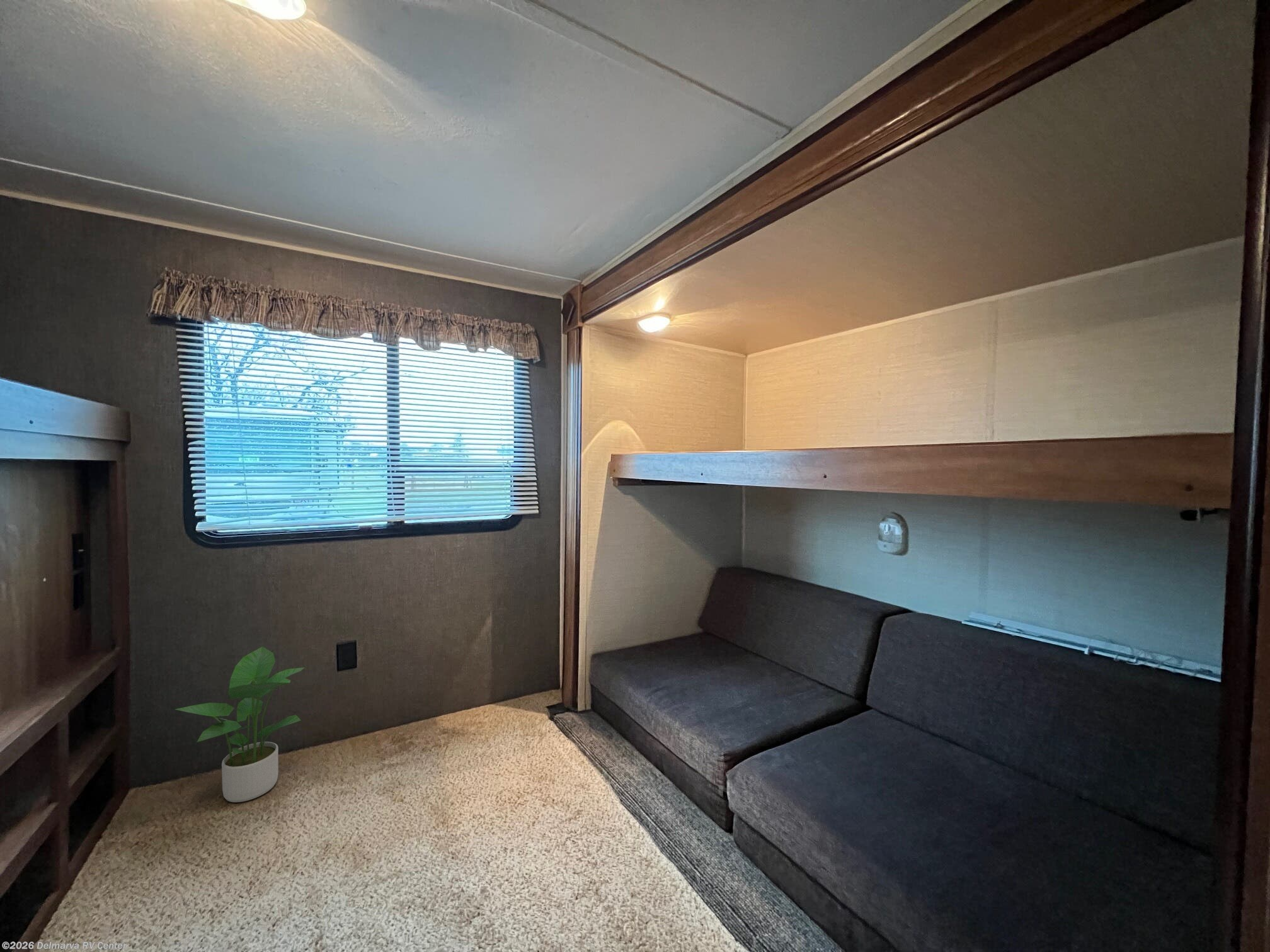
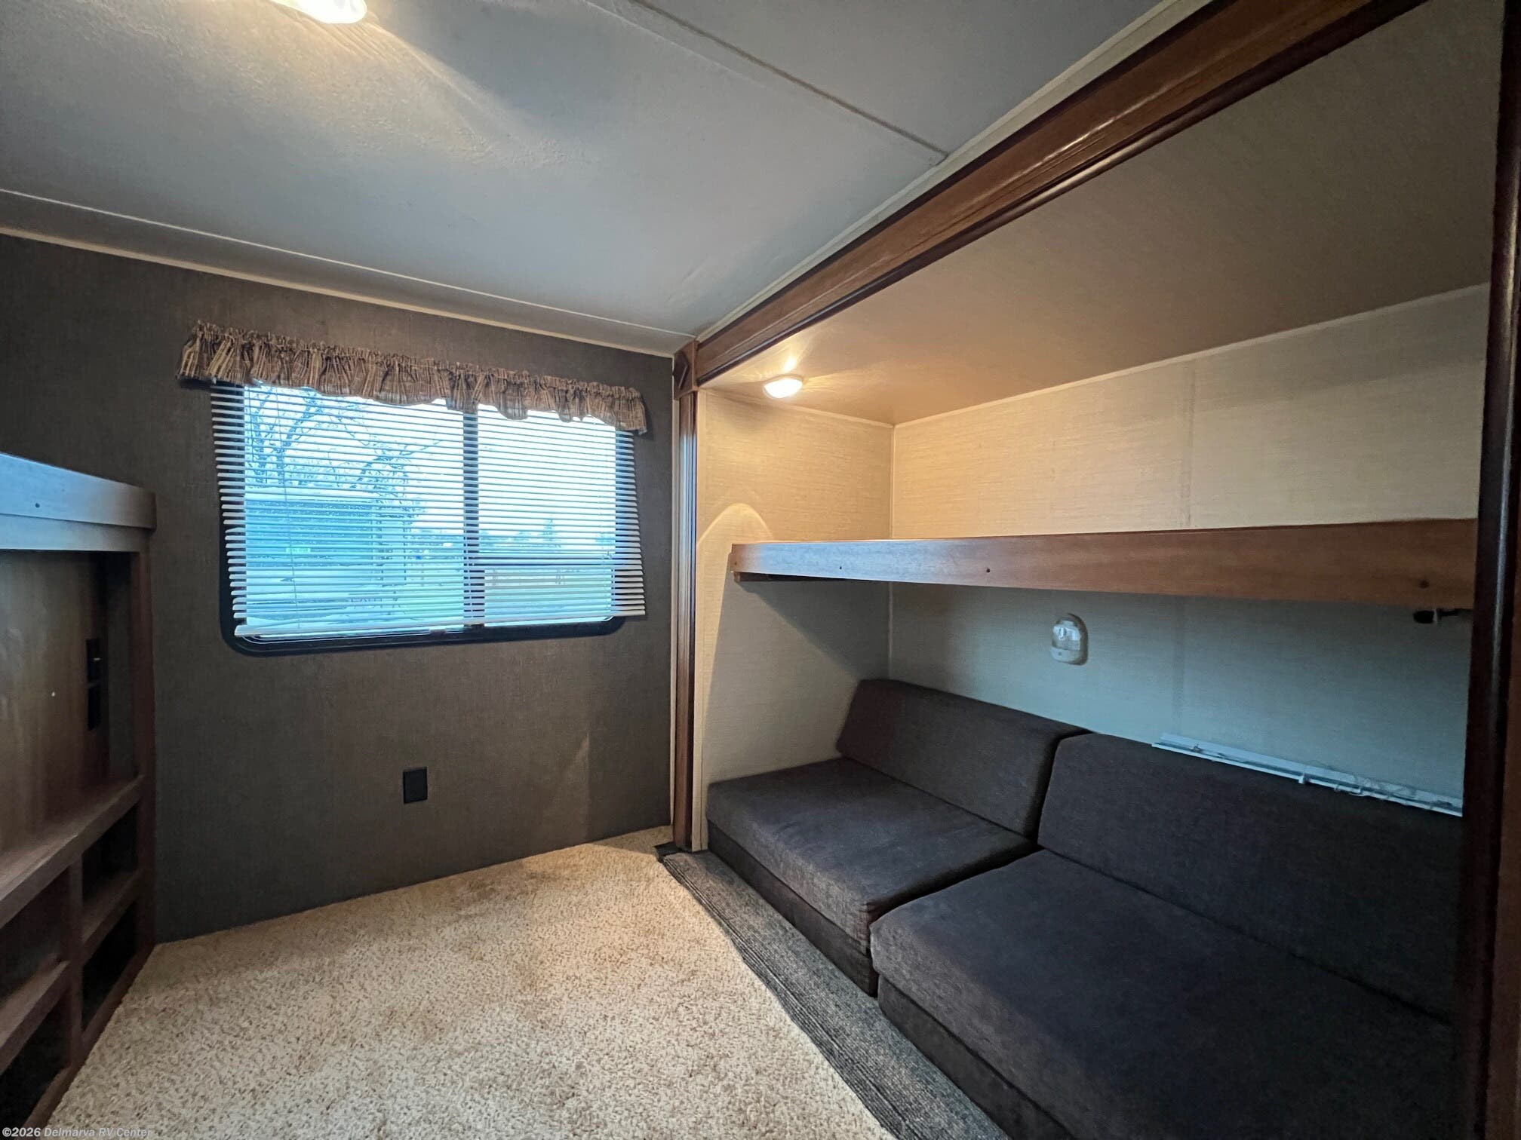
- potted plant (242, 728)
